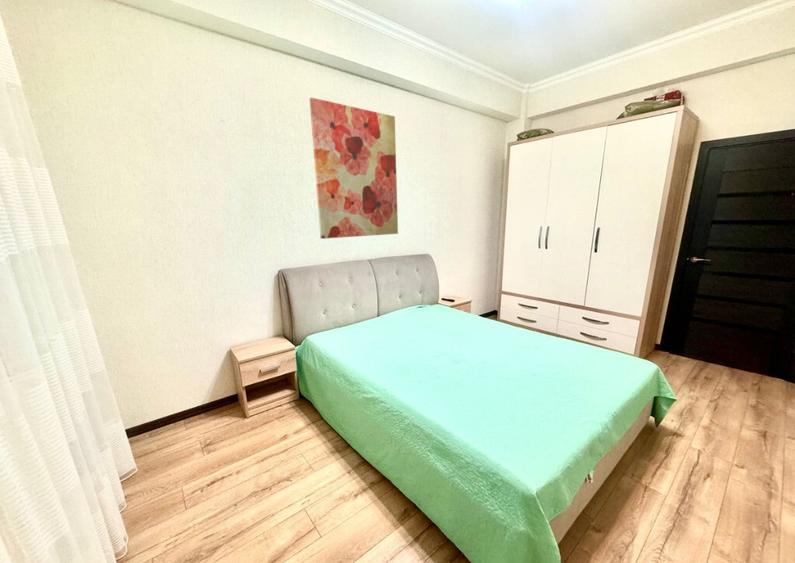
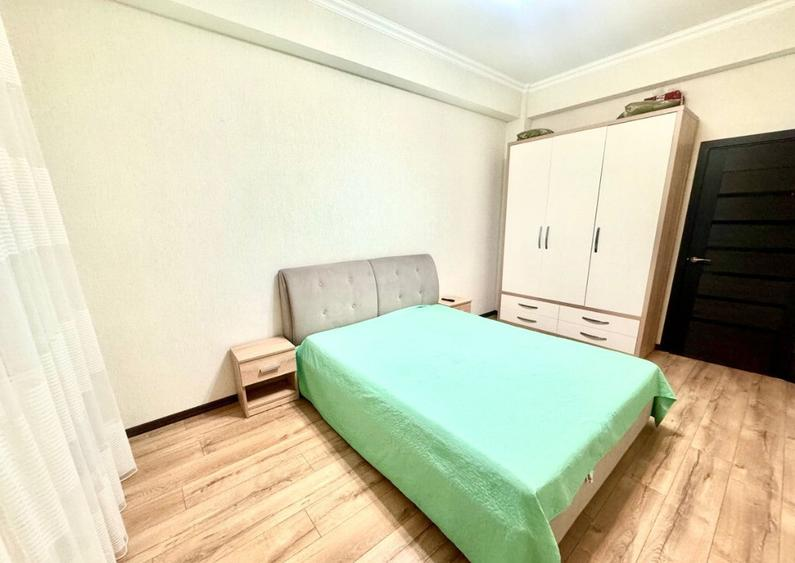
- wall art (359, 174)
